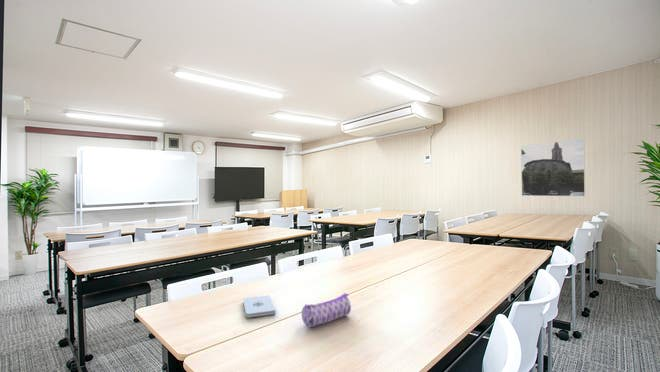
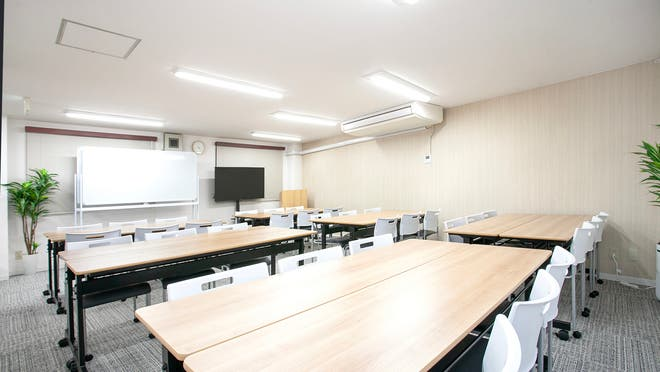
- pencil case (326, 309)
- notepad (258, 305)
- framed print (551, 169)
